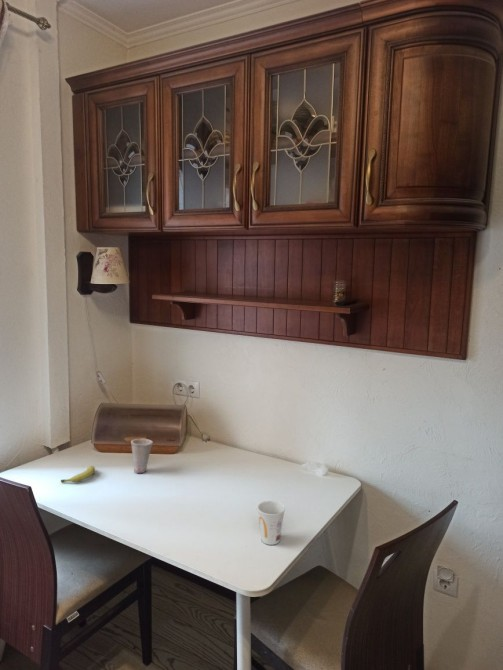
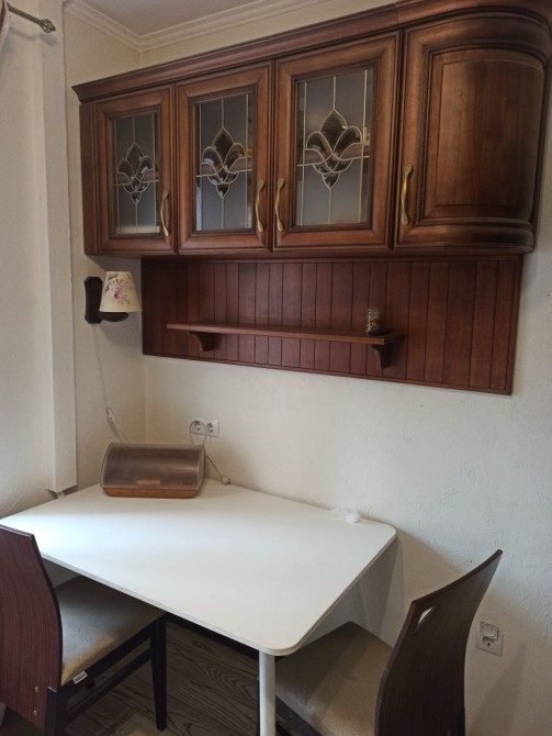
- fruit (81, 473)
- cup (142, 455)
- cup (270, 523)
